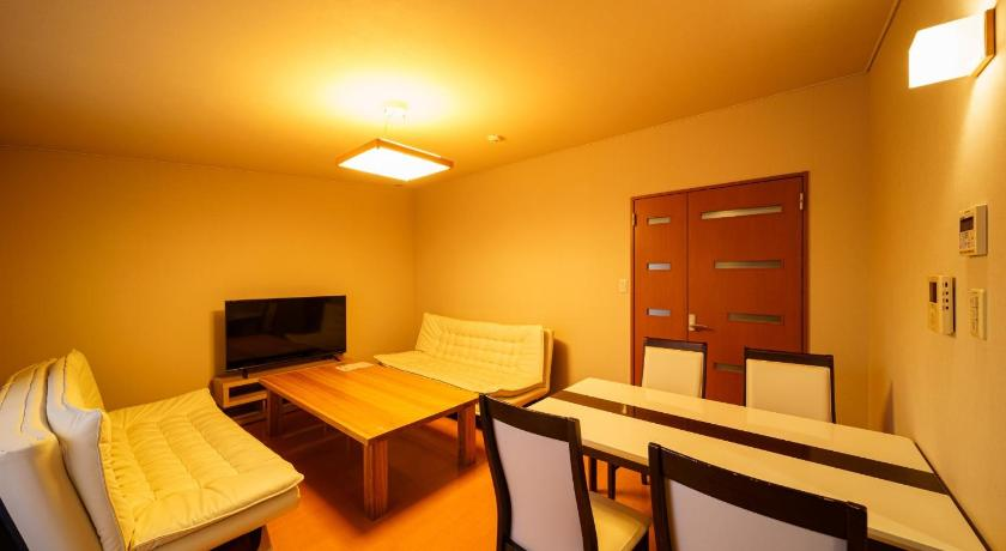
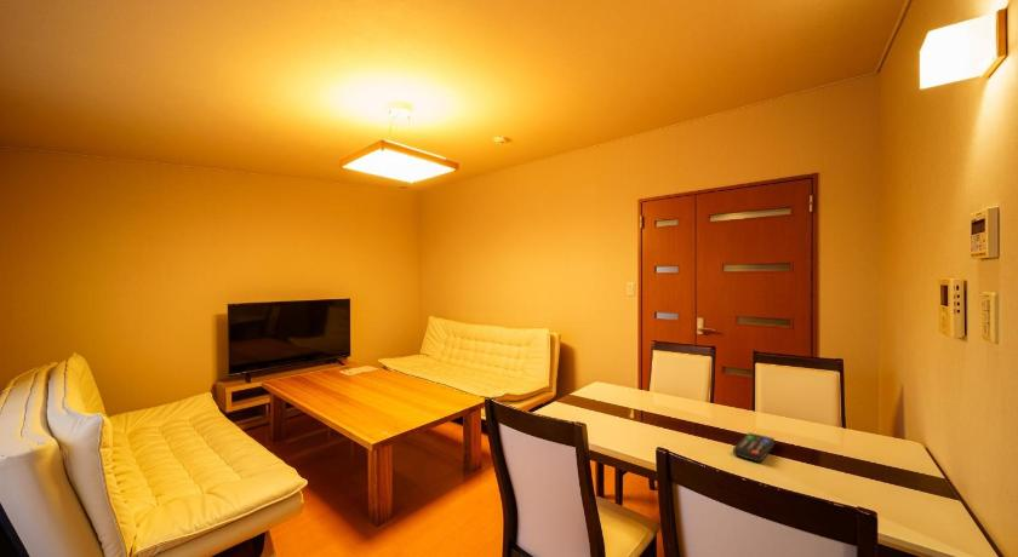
+ remote control (754, 446)
